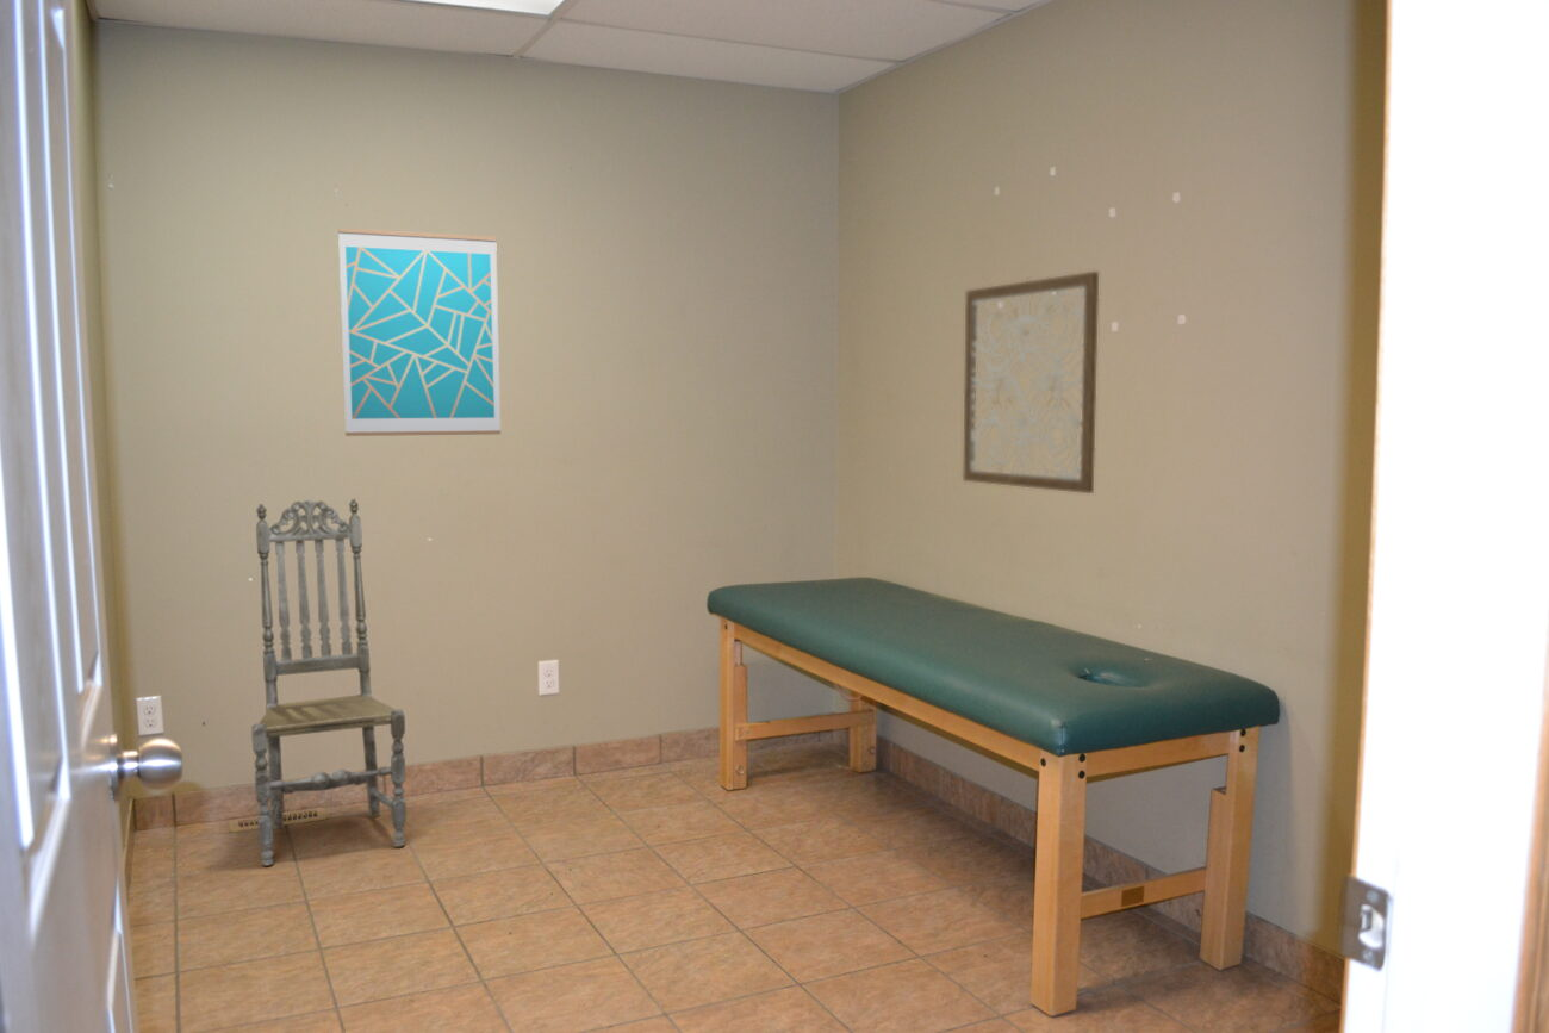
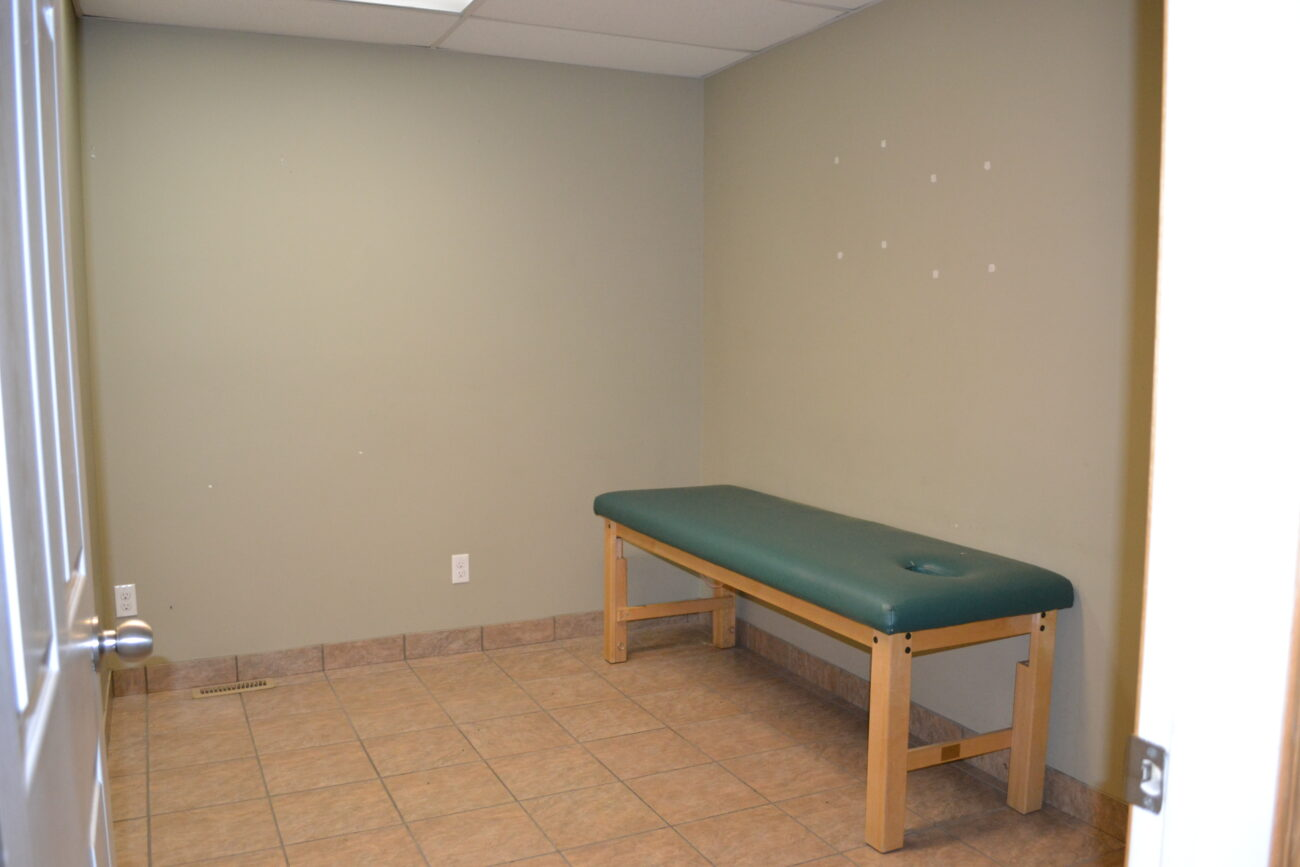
- wall art (422, 334)
- chair (323, 670)
- wall art (1031, 381)
